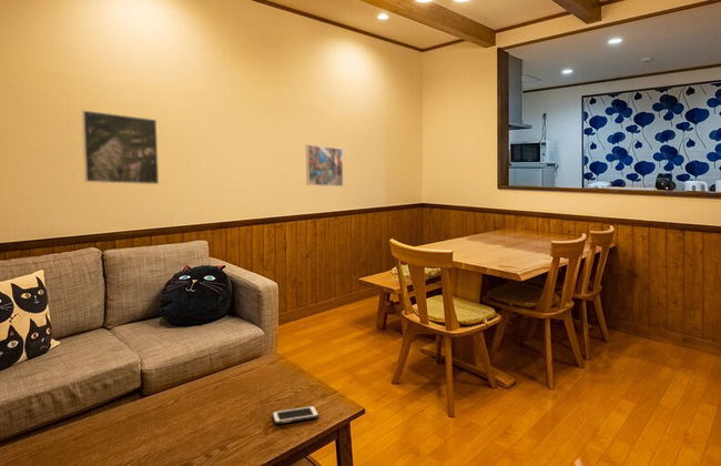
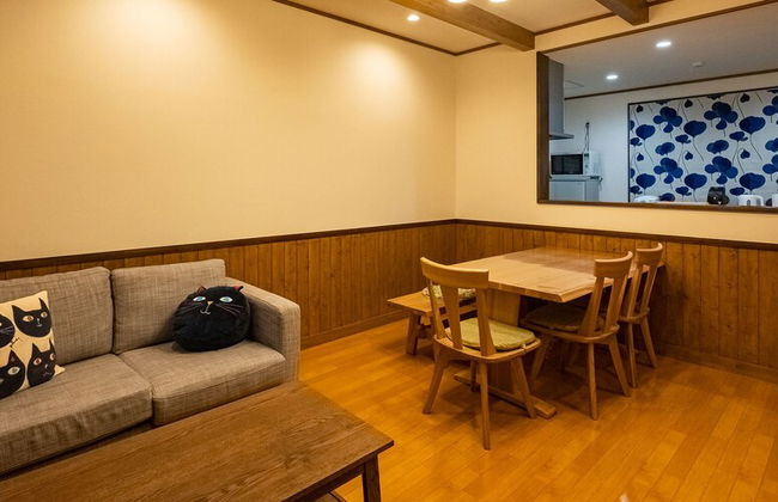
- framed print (325, 166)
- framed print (122, 149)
- cell phone (295, 414)
